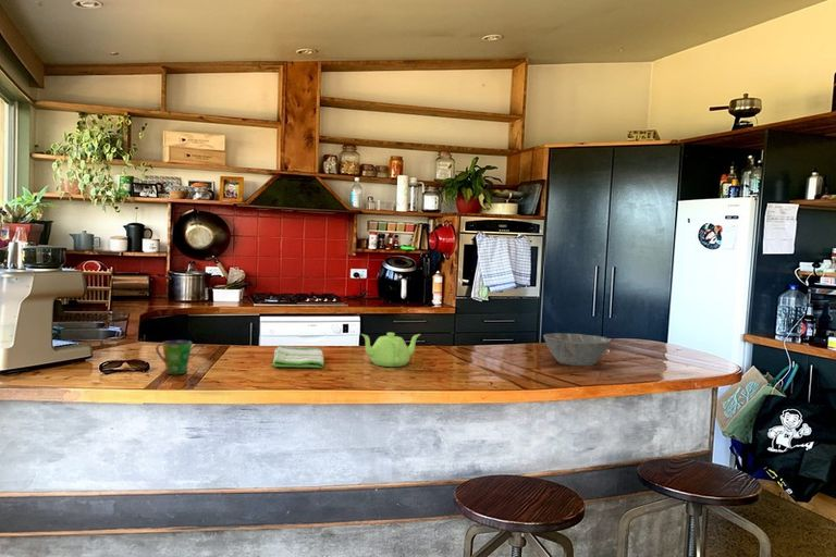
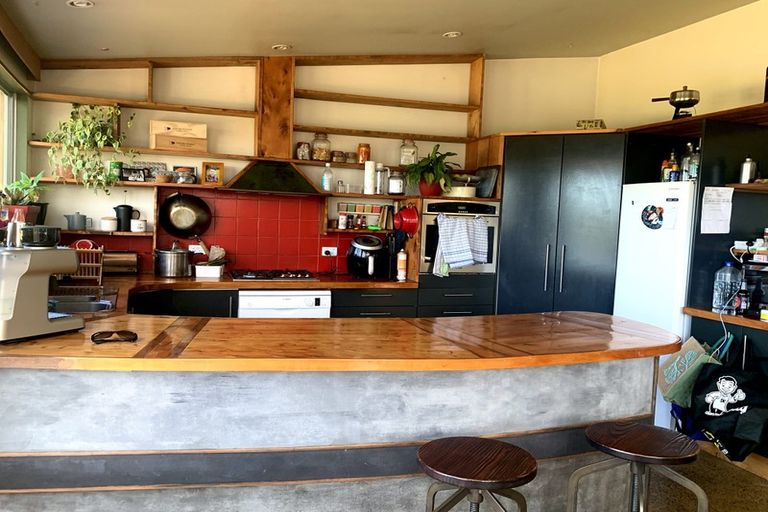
- dish towel (298, 356)
- bowl (576, 349)
- cup (172, 357)
- teapot (391, 347)
